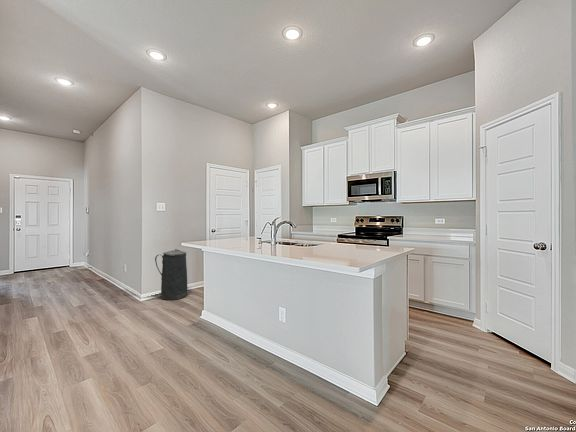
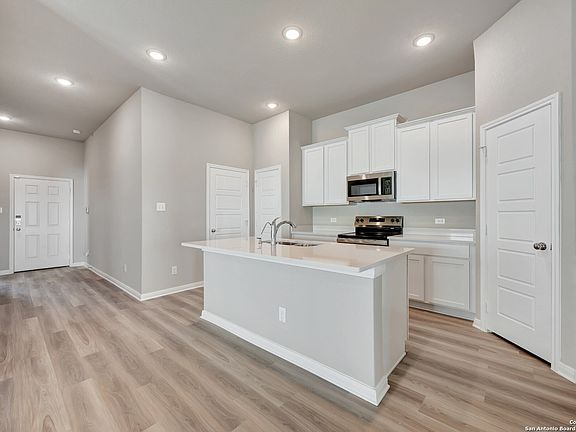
- trash can (172, 273)
